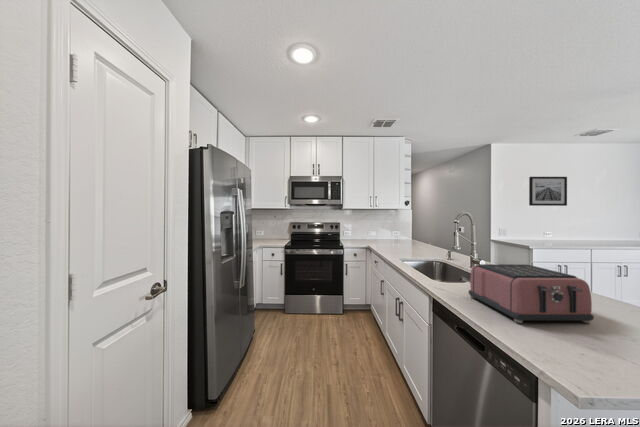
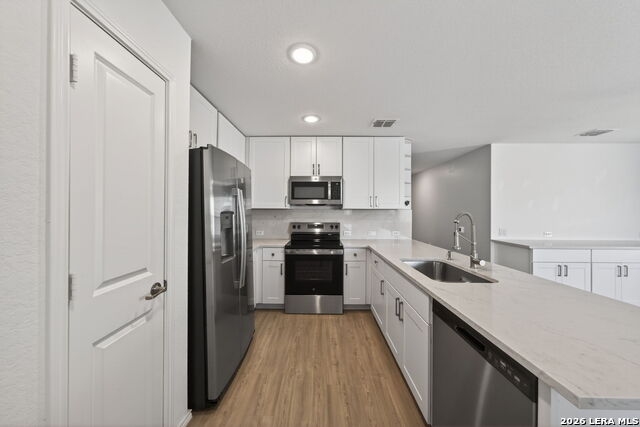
- wall art (548, 191)
- toaster (525, 290)
